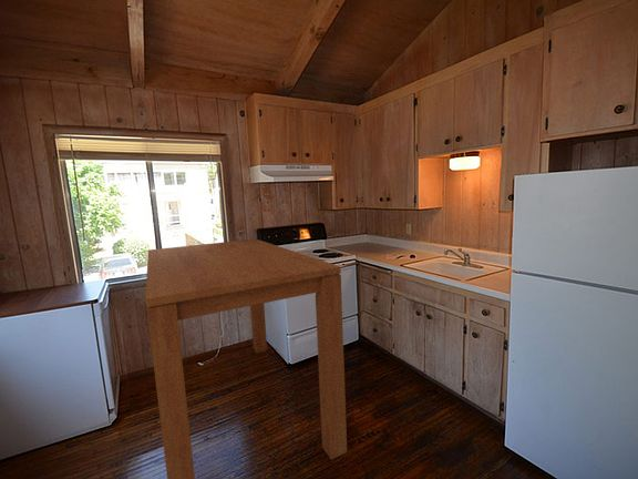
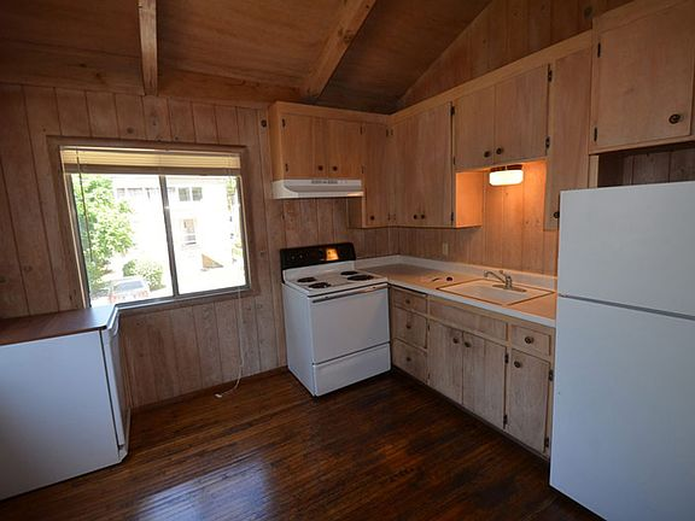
- dining table (251, 328)
